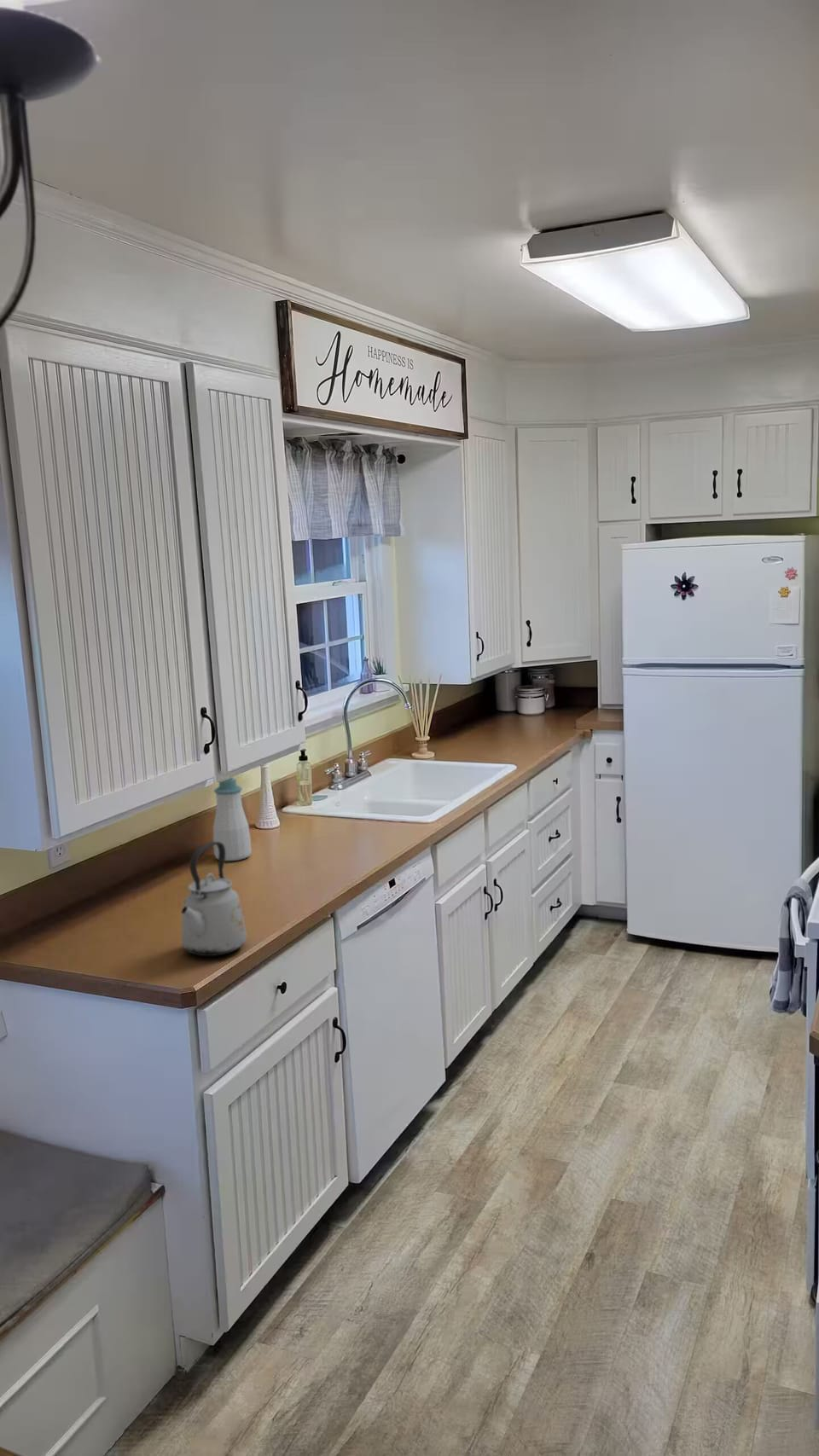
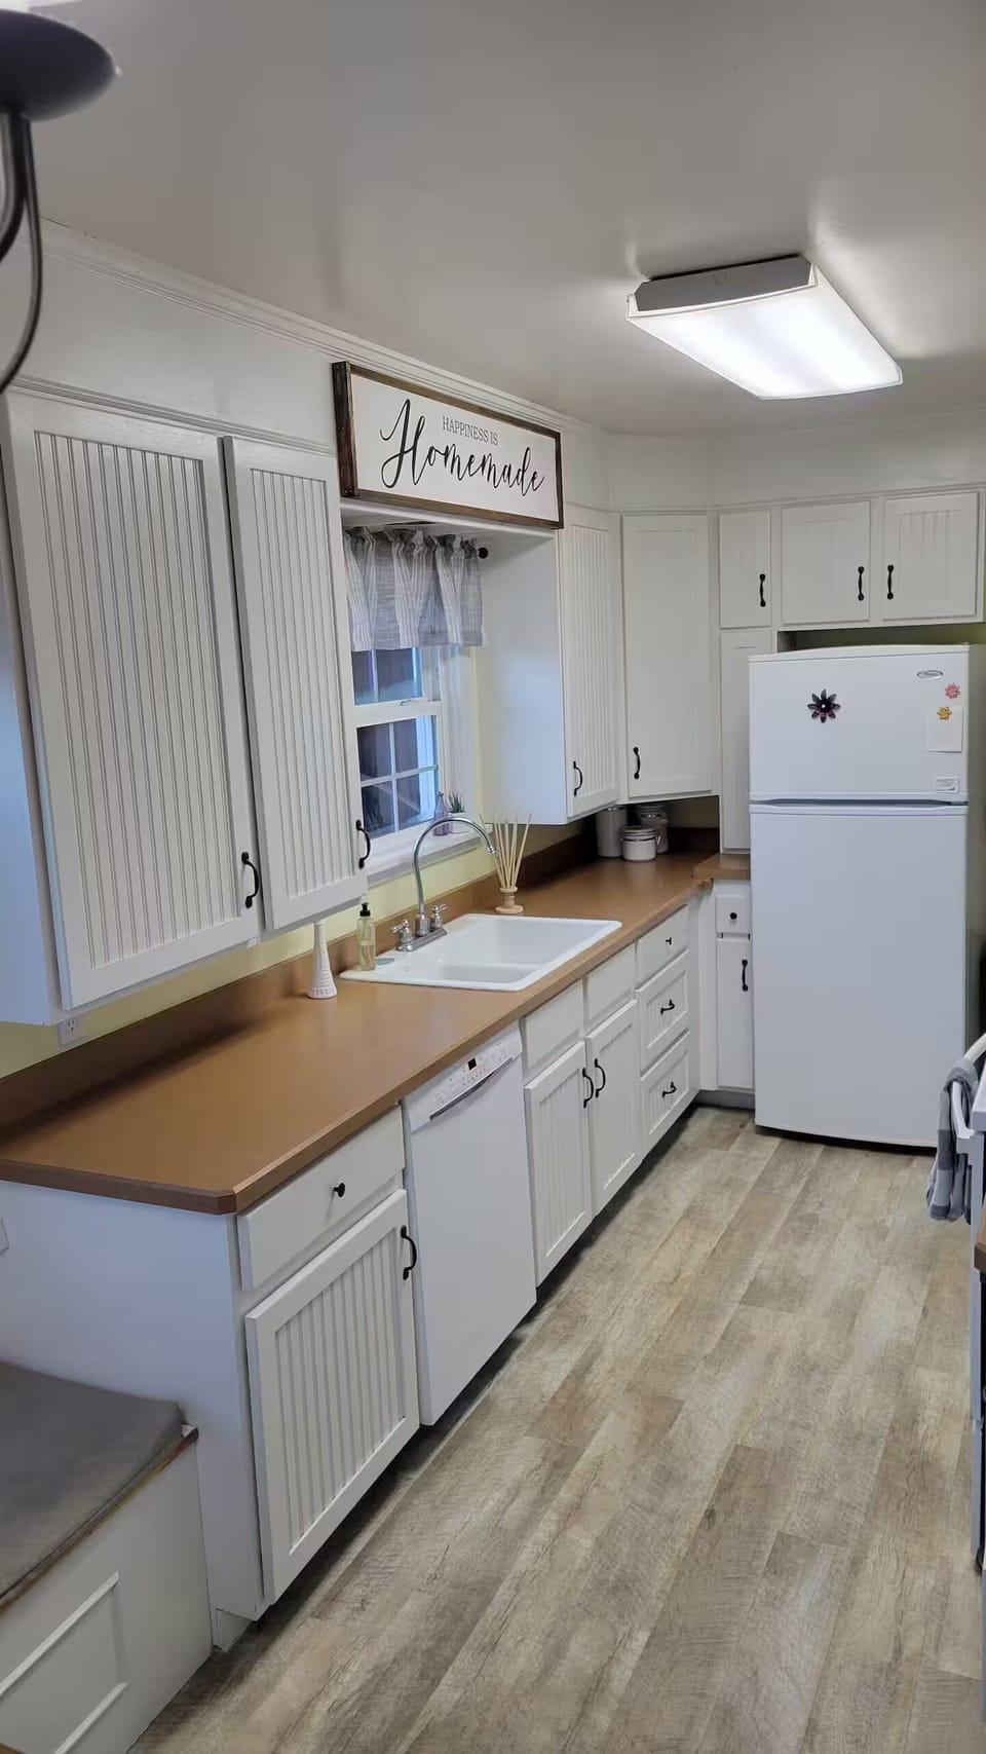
- soap bottle (229, 815)
- kettle (205, 901)
